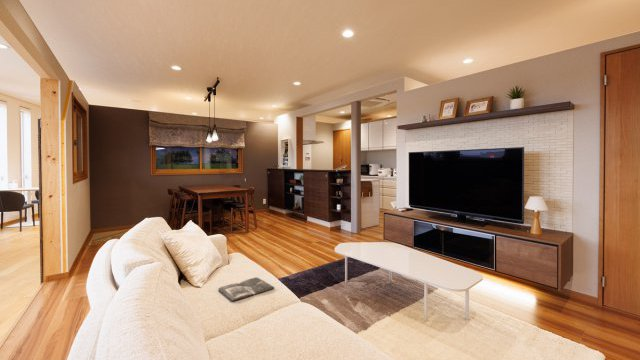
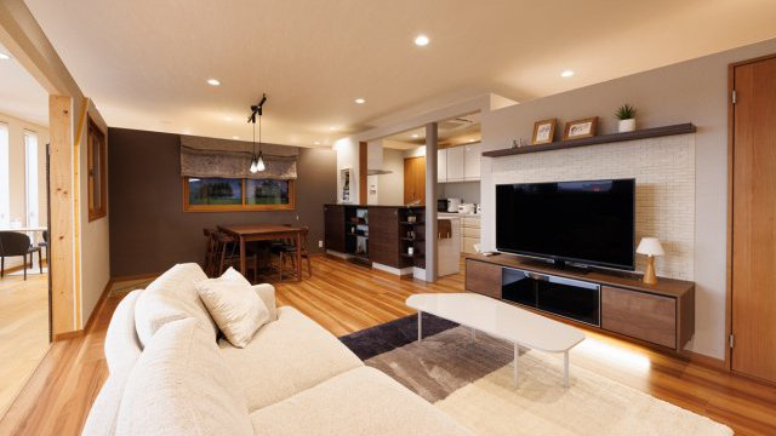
- magazine (246, 287)
